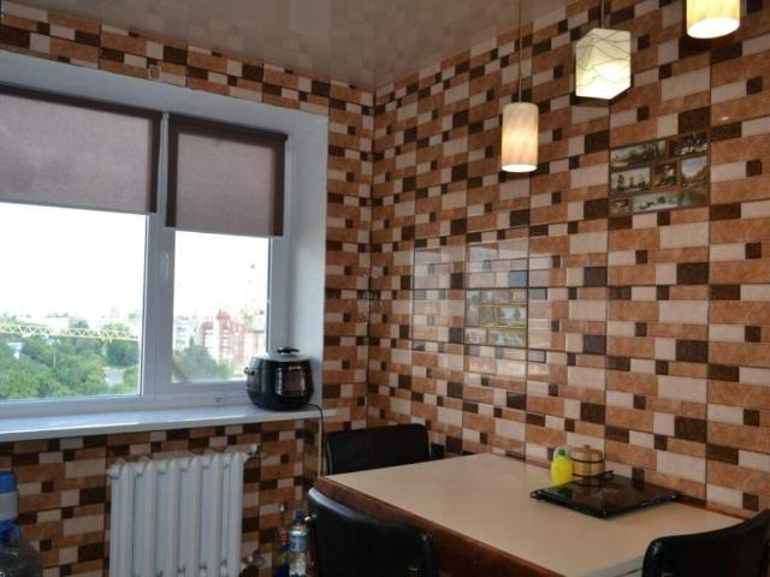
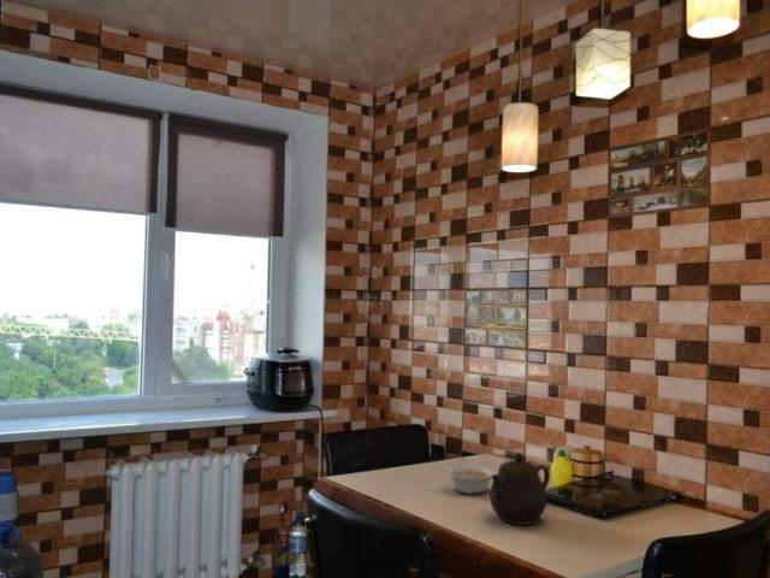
+ teapot (521, 485)
+ legume (468, 479)
